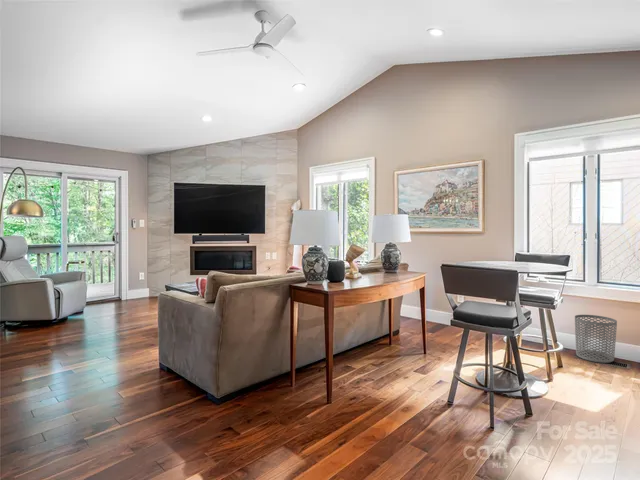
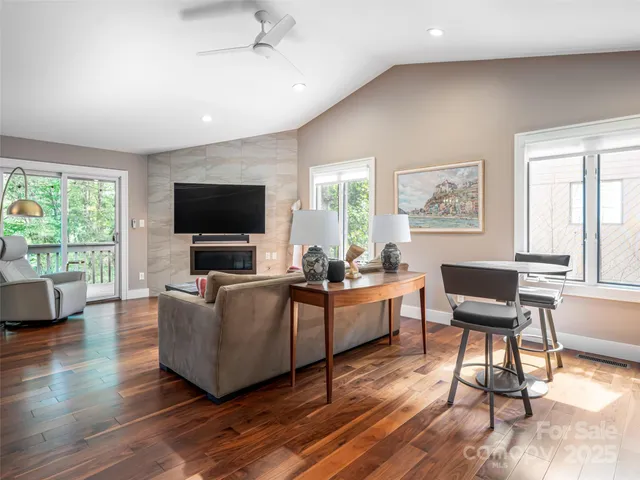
- waste bin (595, 337)
